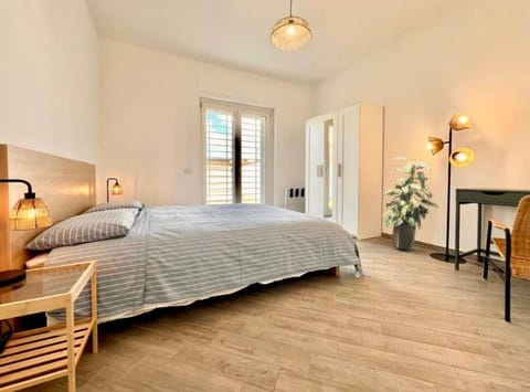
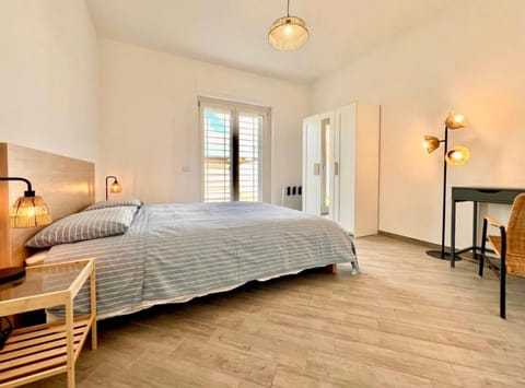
- indoor plant (405, 203)
